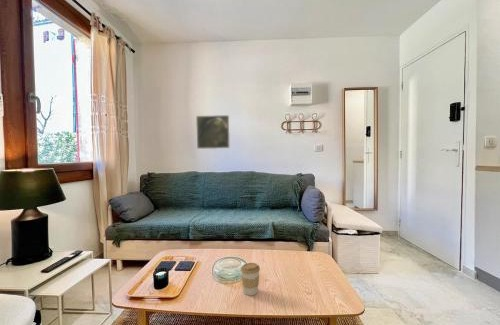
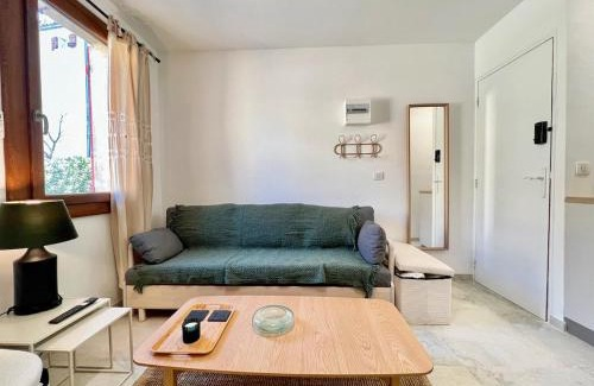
- coffee cup (250, 277)
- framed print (213, 132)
